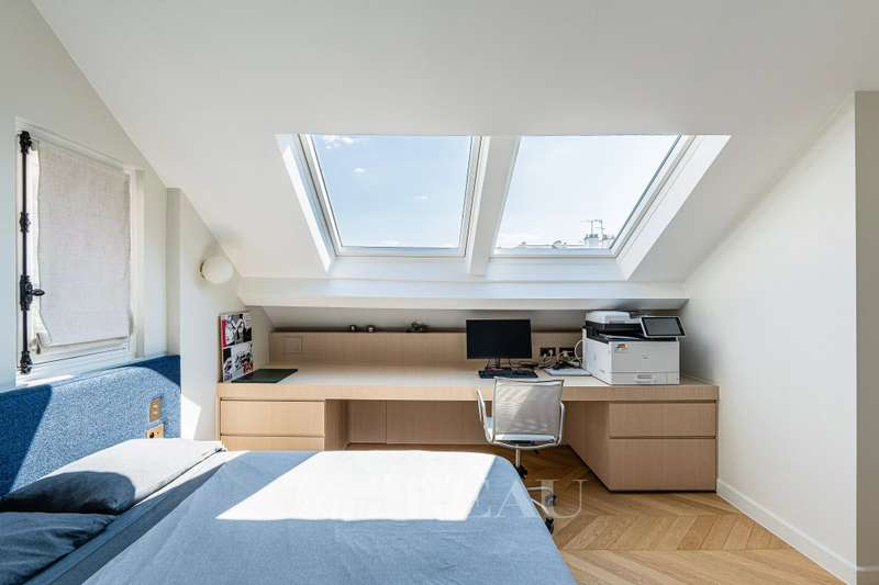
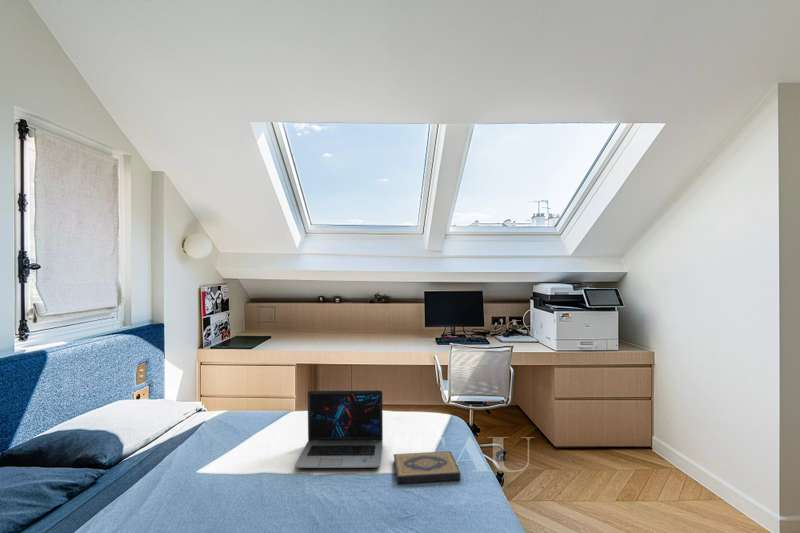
+ hardback book (425, 466)
+ laptop (341, 427)
